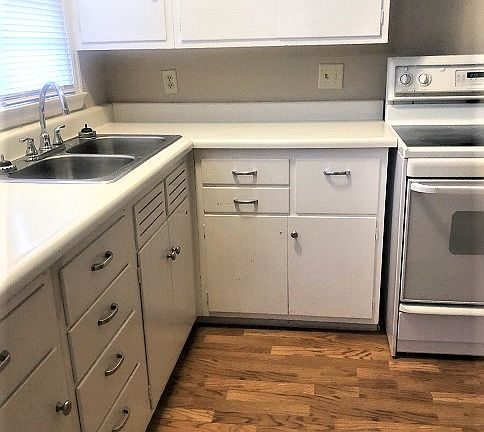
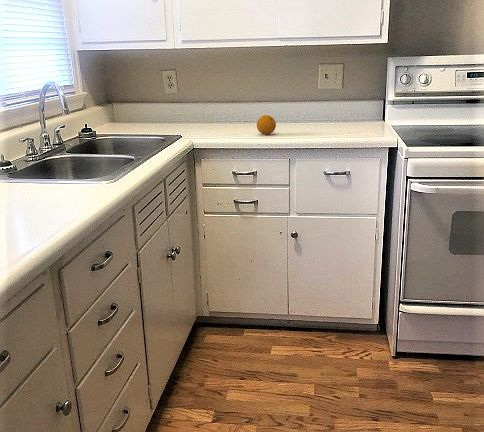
+ fruit (266, 124)
